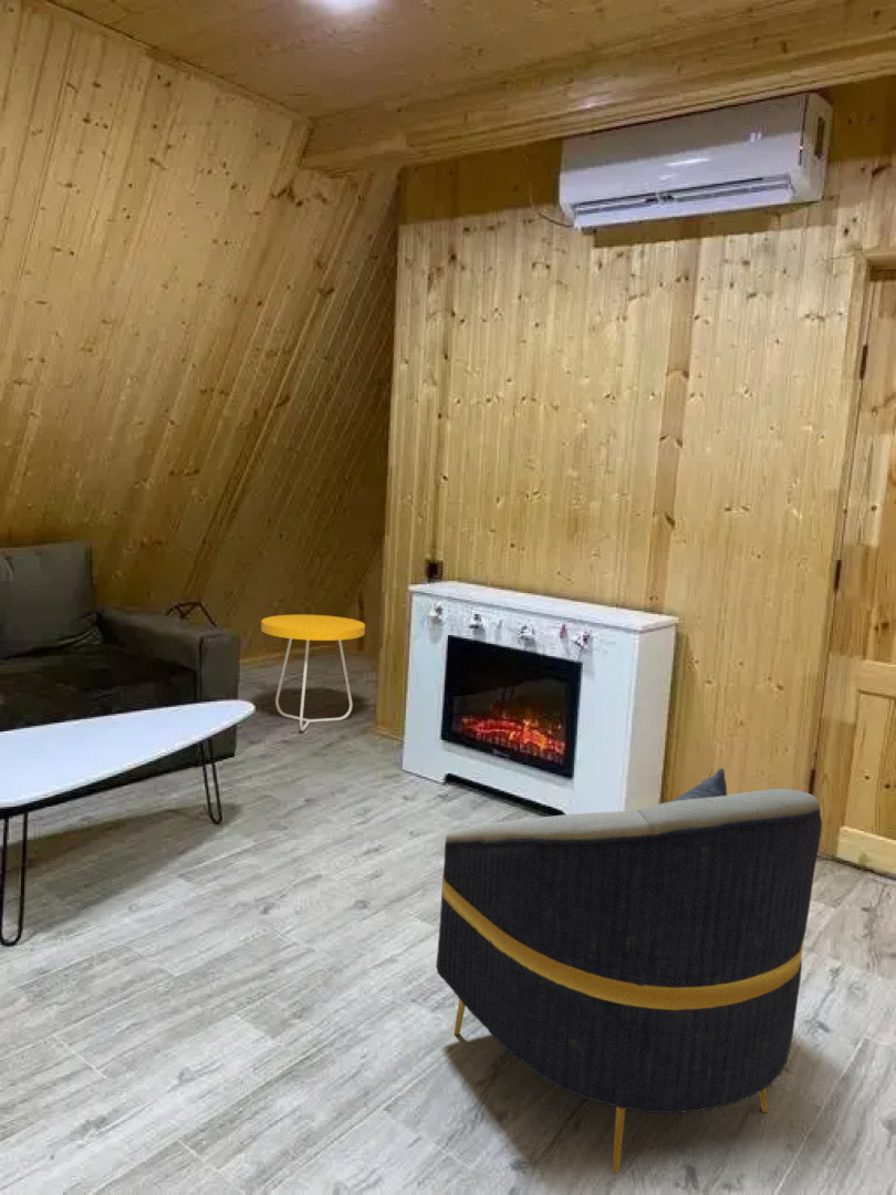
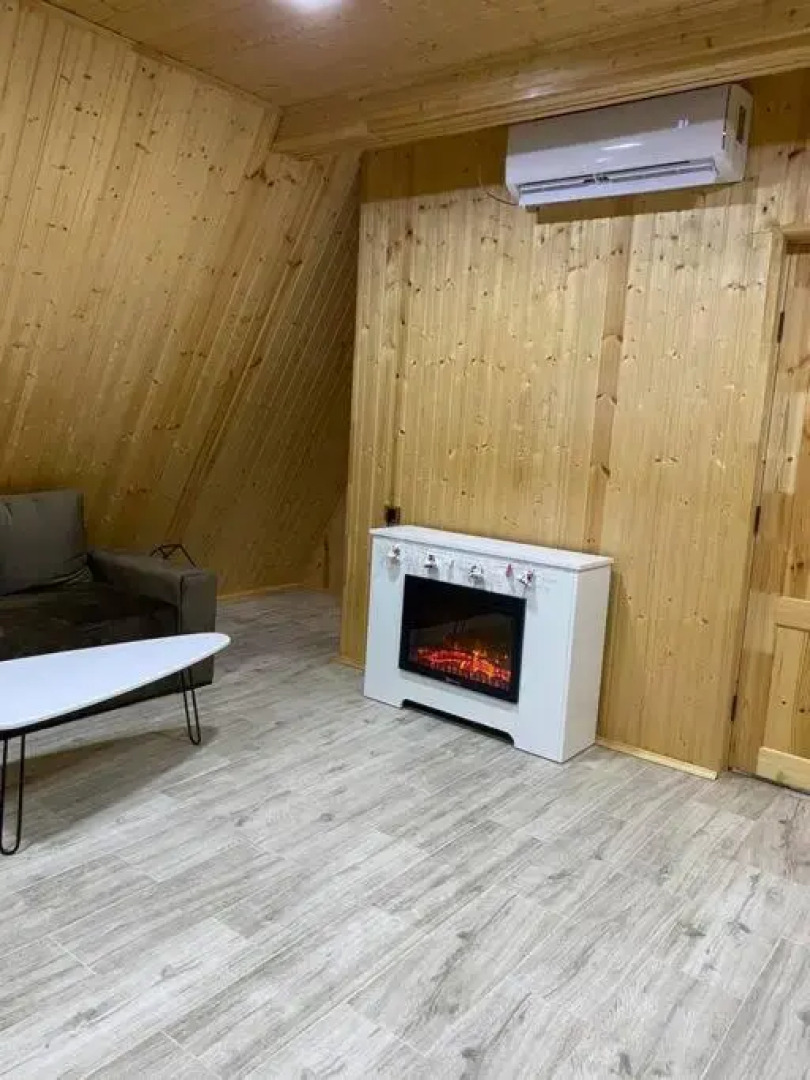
- armchair (639, 919)
- side table (305, 673)
